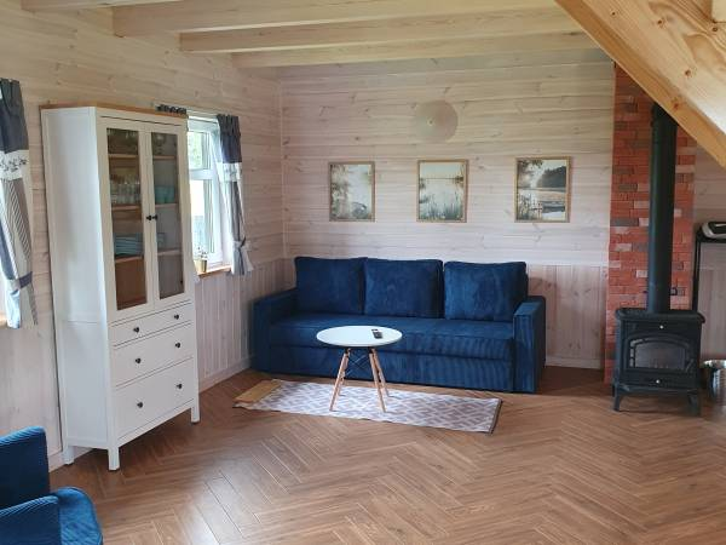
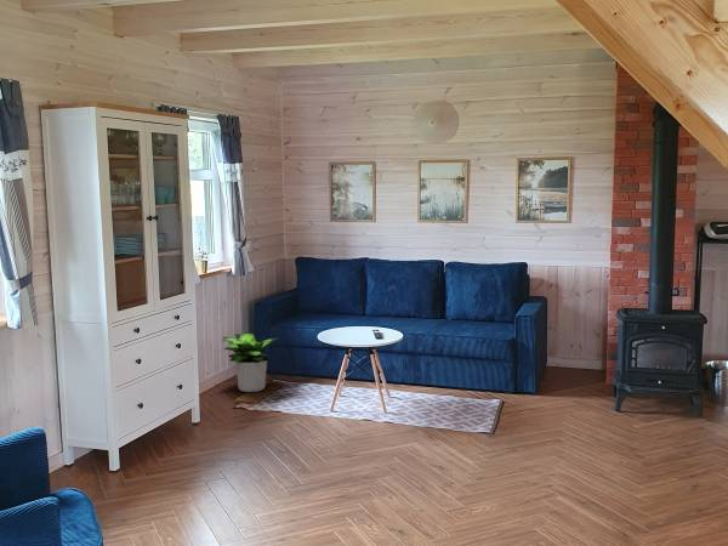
+ potted plant (249, 363)
